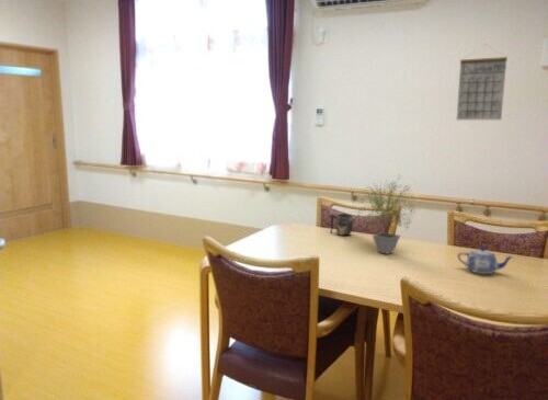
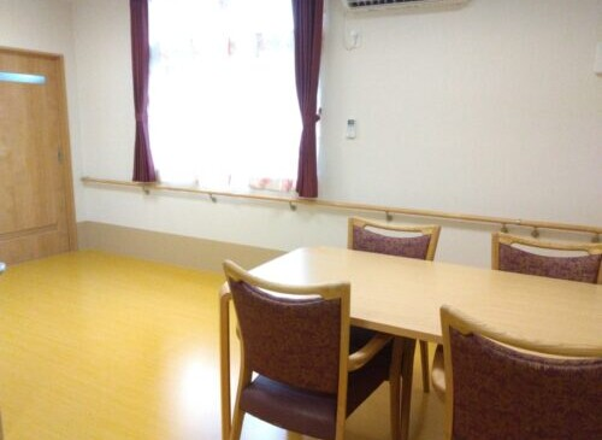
- mug (340, 224)
- teapot (484, 259)
- calendar (481, 82)
- potted plant (385, 212)
